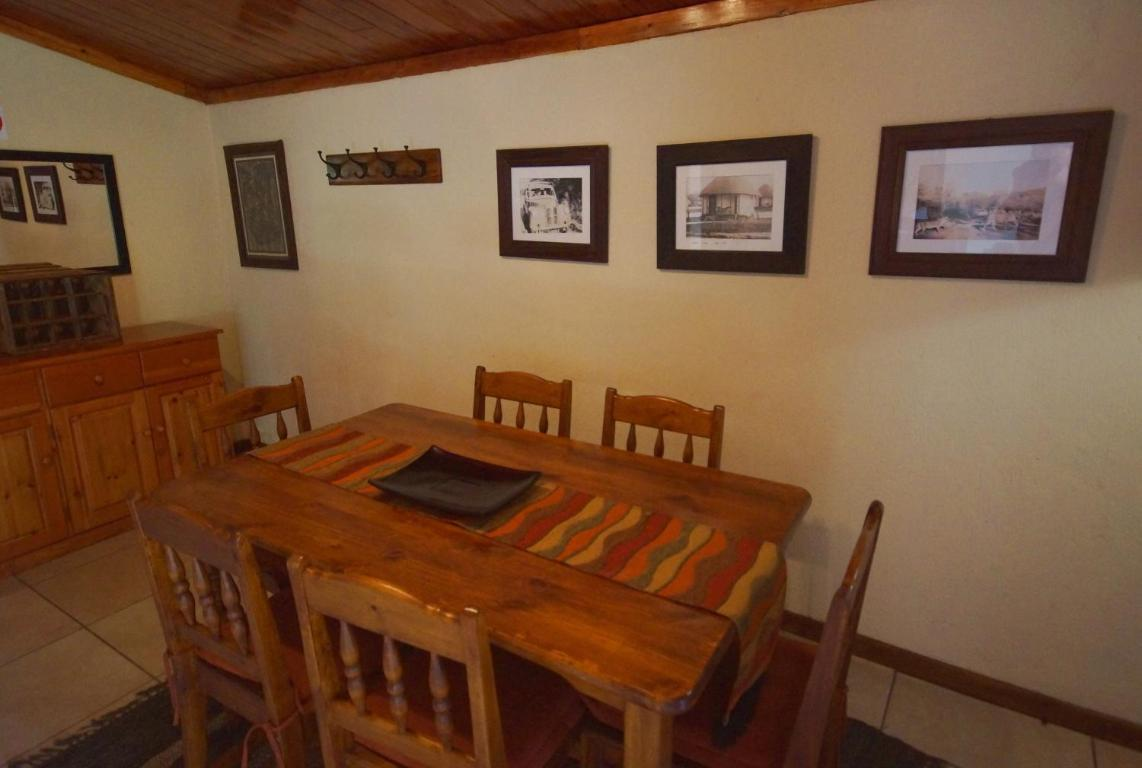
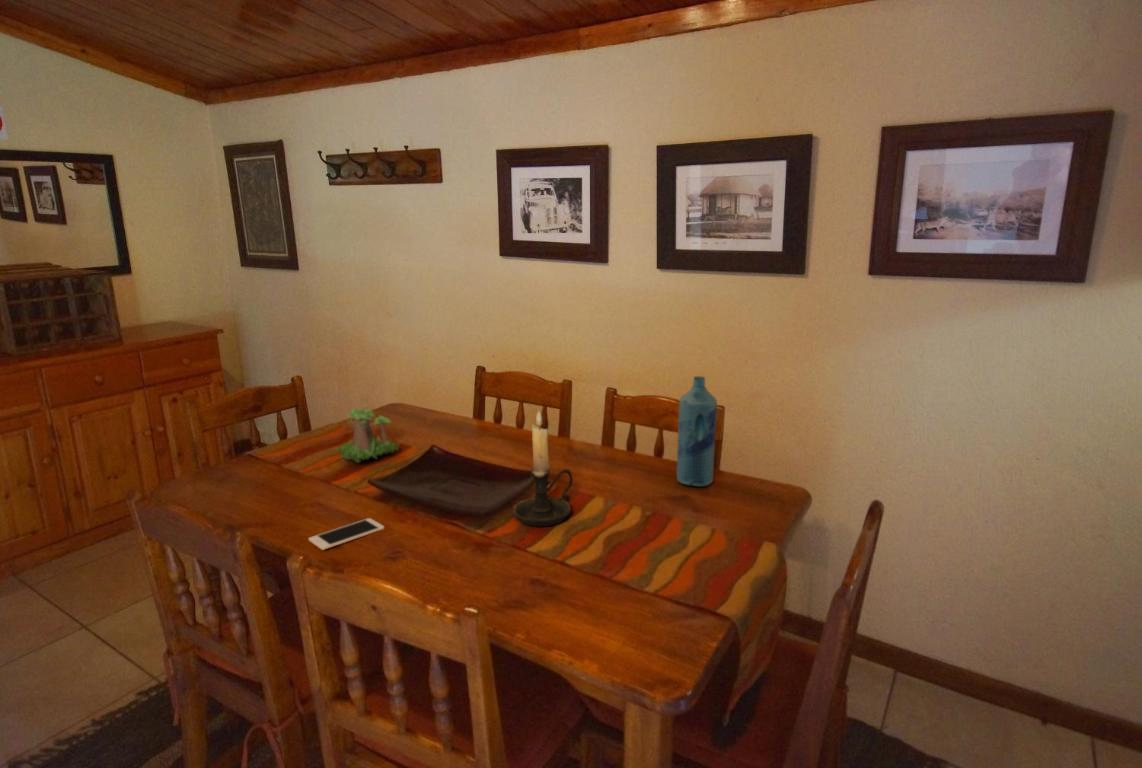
+ candle holder (547, 461)
+ cell phone (347, 533)
+ bottle (696, 430)
+ plant (362, 420)
